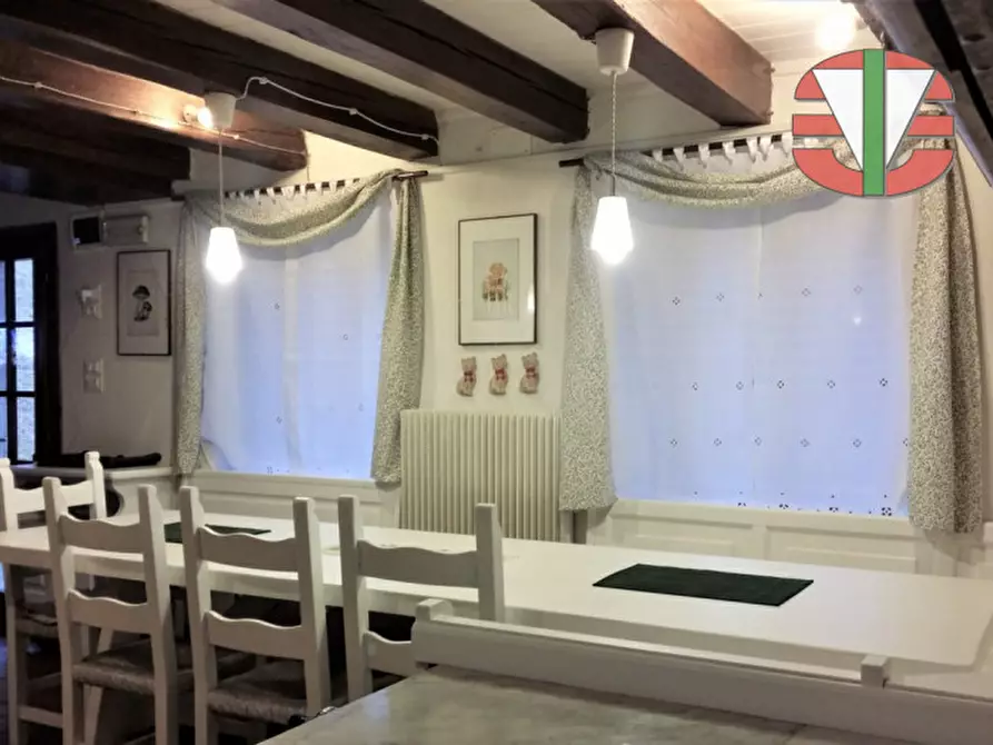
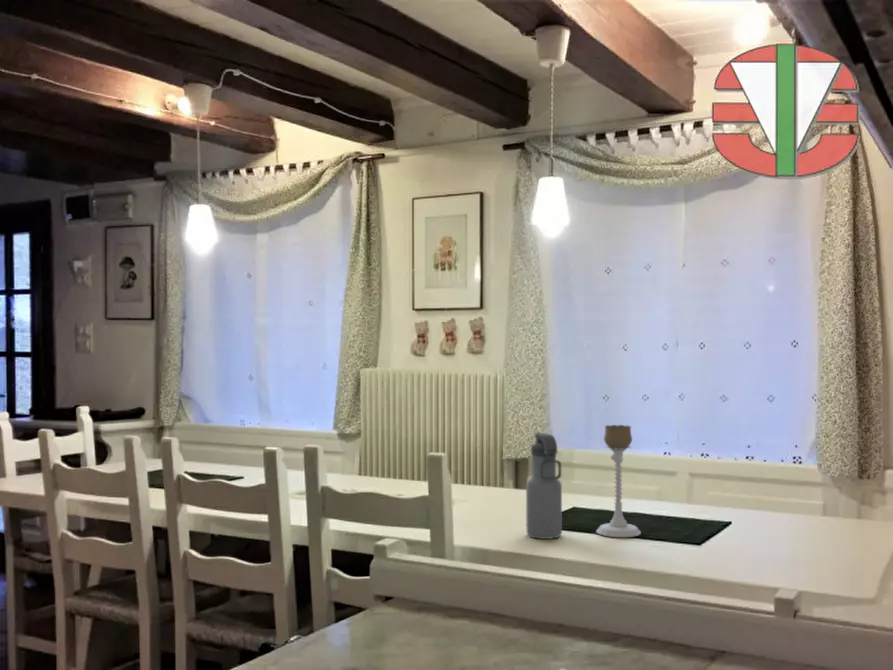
+ candle holder (618, 479)
+ water bottle (544, 485)
